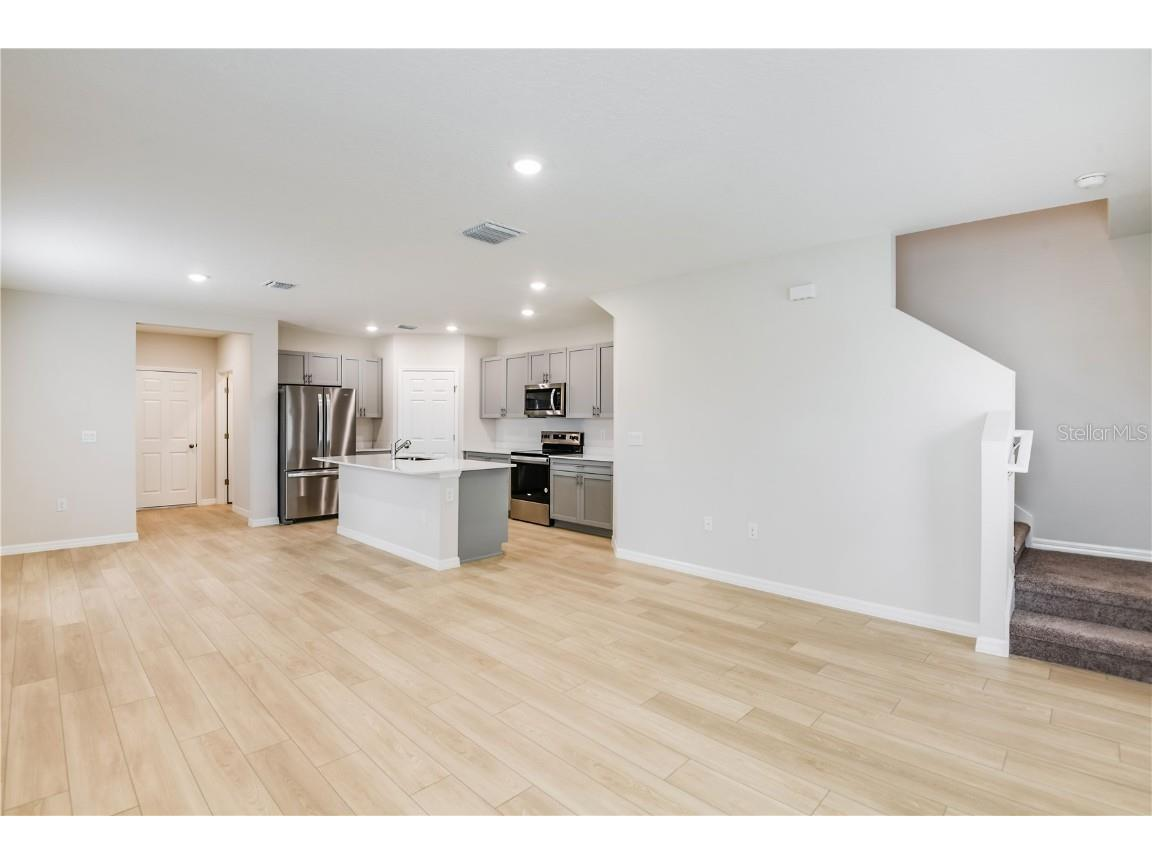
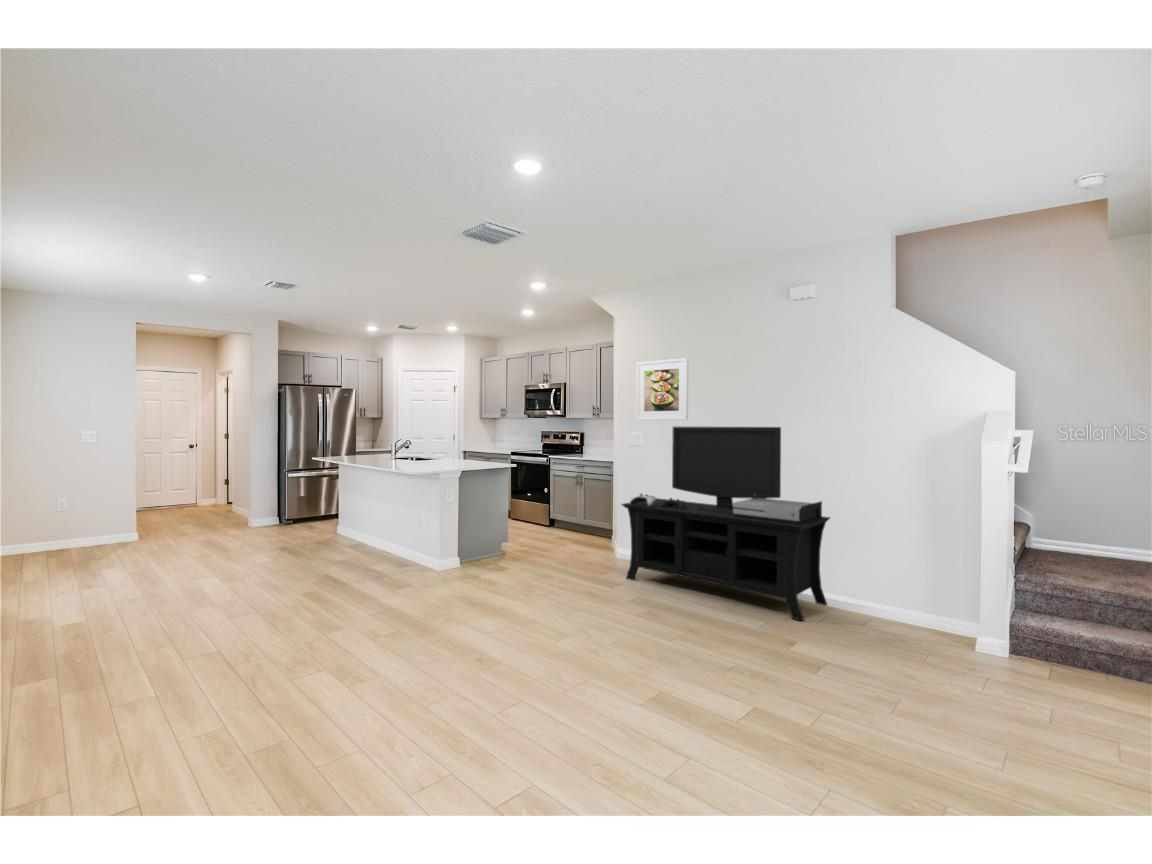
+ media console (717, 509)
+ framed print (661, 390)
